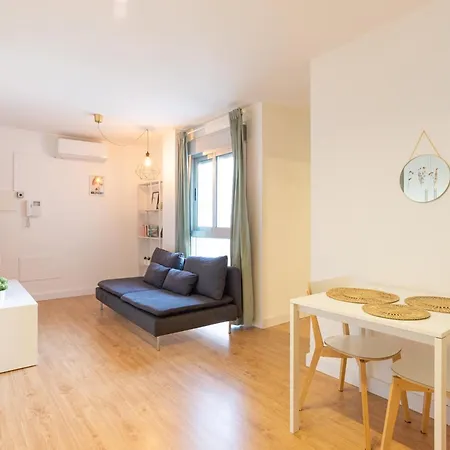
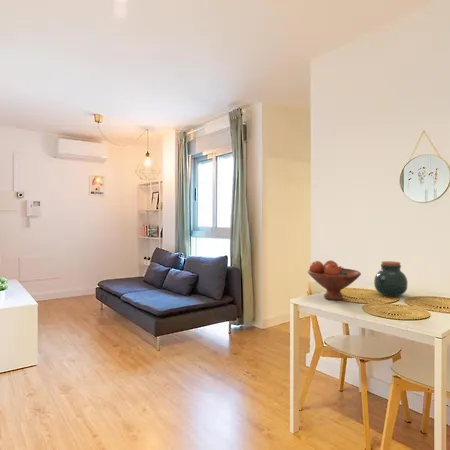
+ jar (390, 278)
+ fruit bowl (333, 279)
